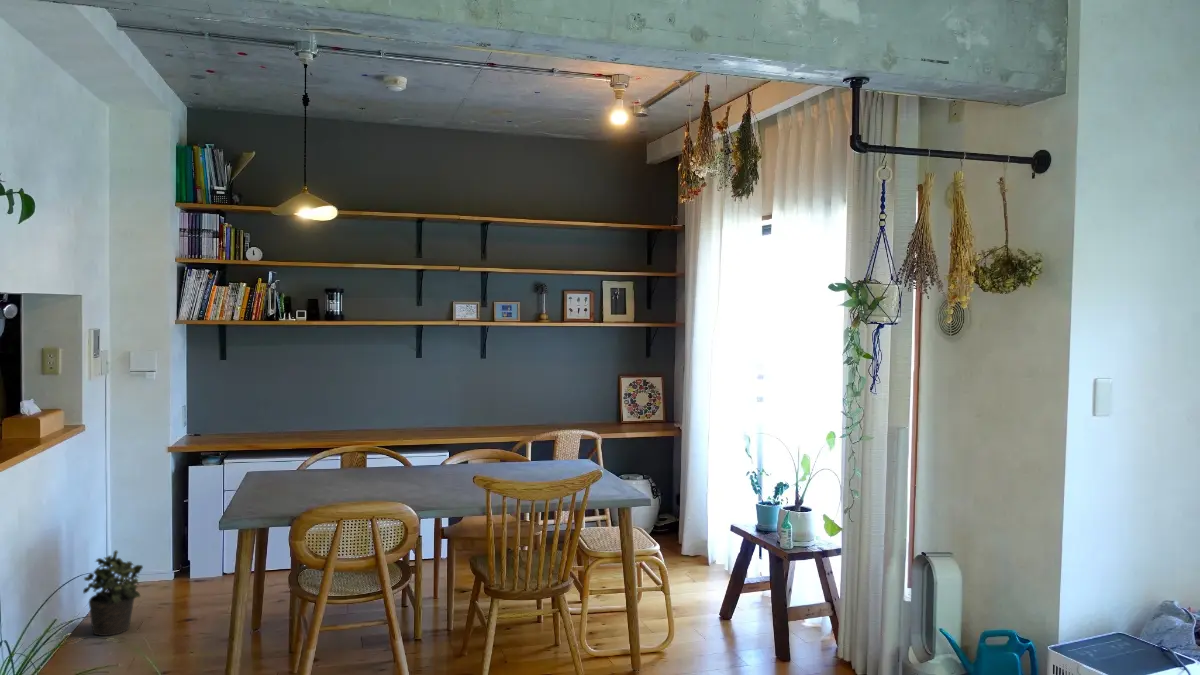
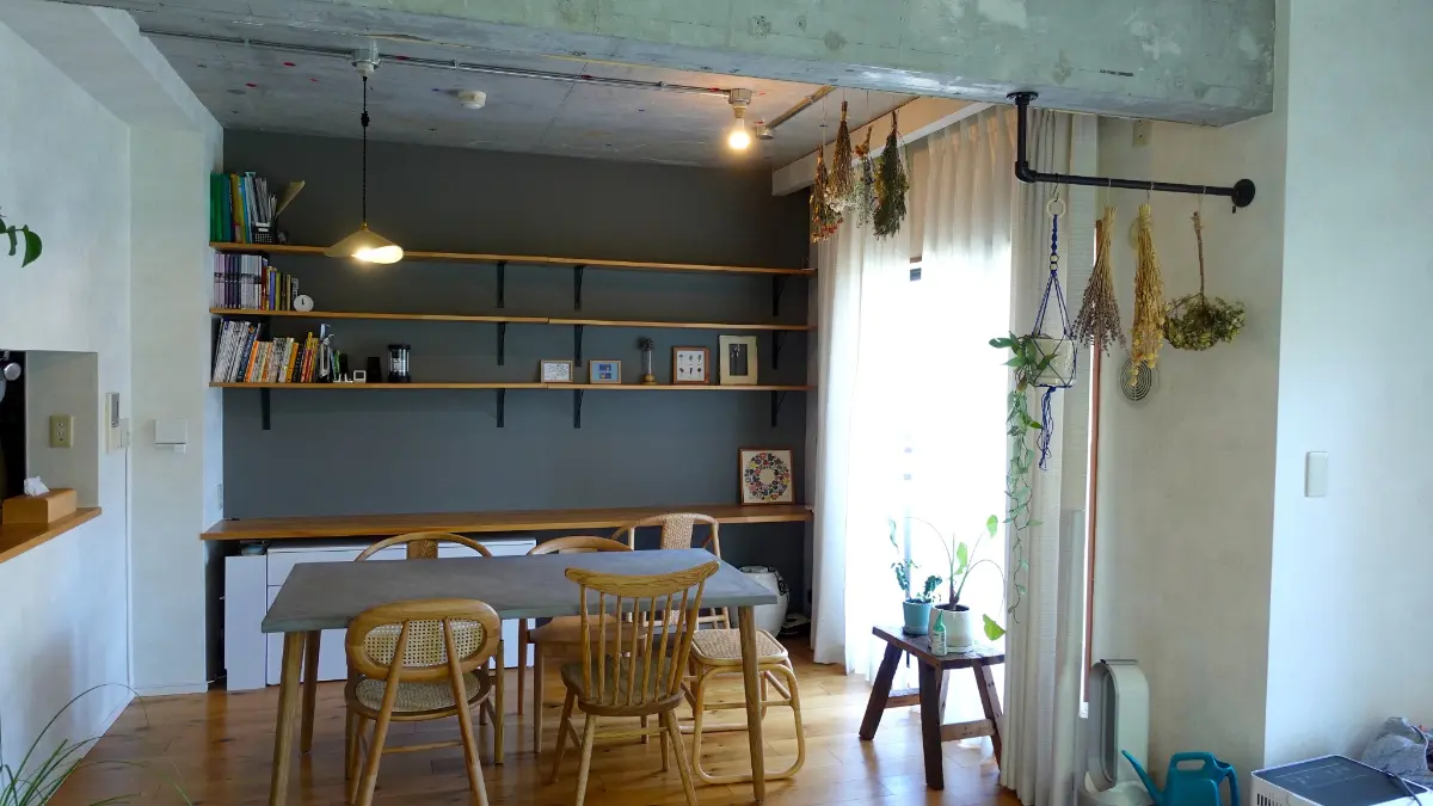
- potted plant (114, 590)
